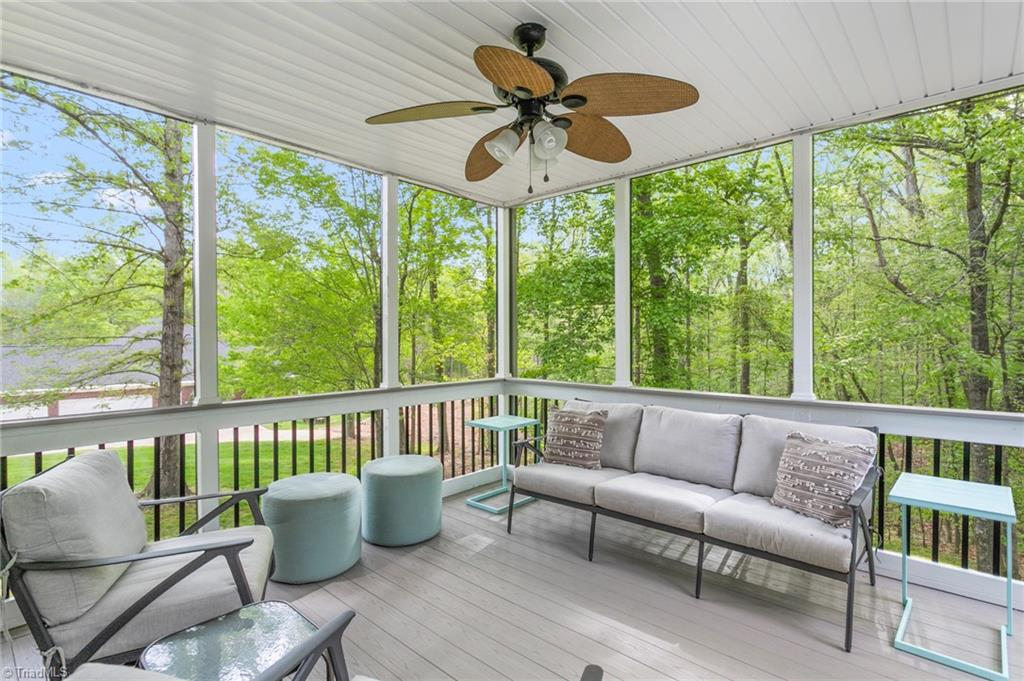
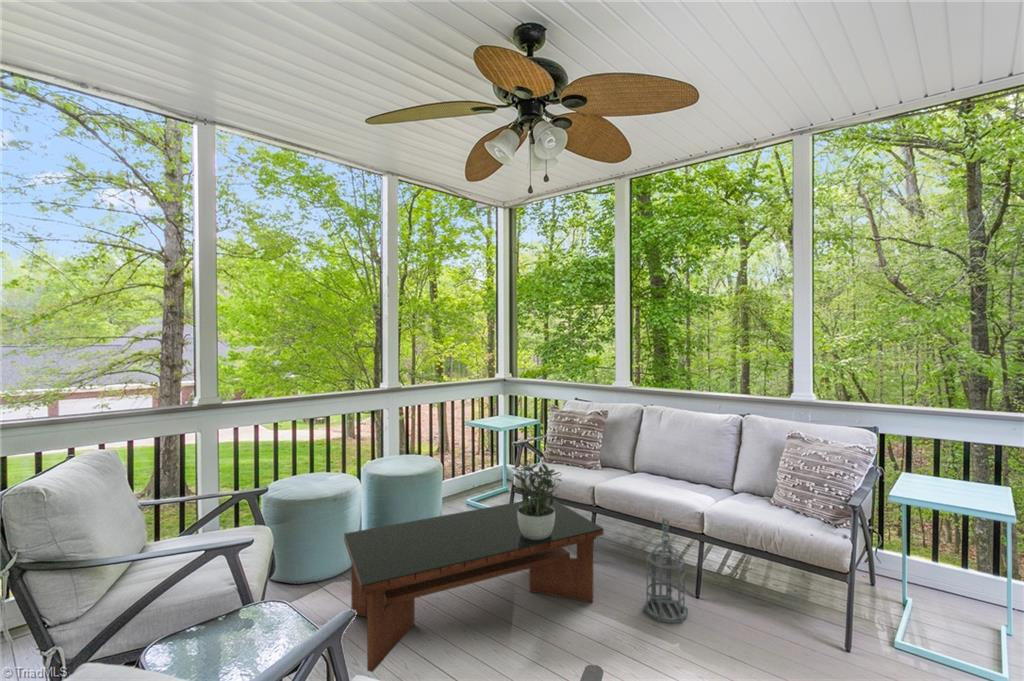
+ coffee table (475, 569)
+ lantern (665, 564)
+ potted plant (536, 495)
